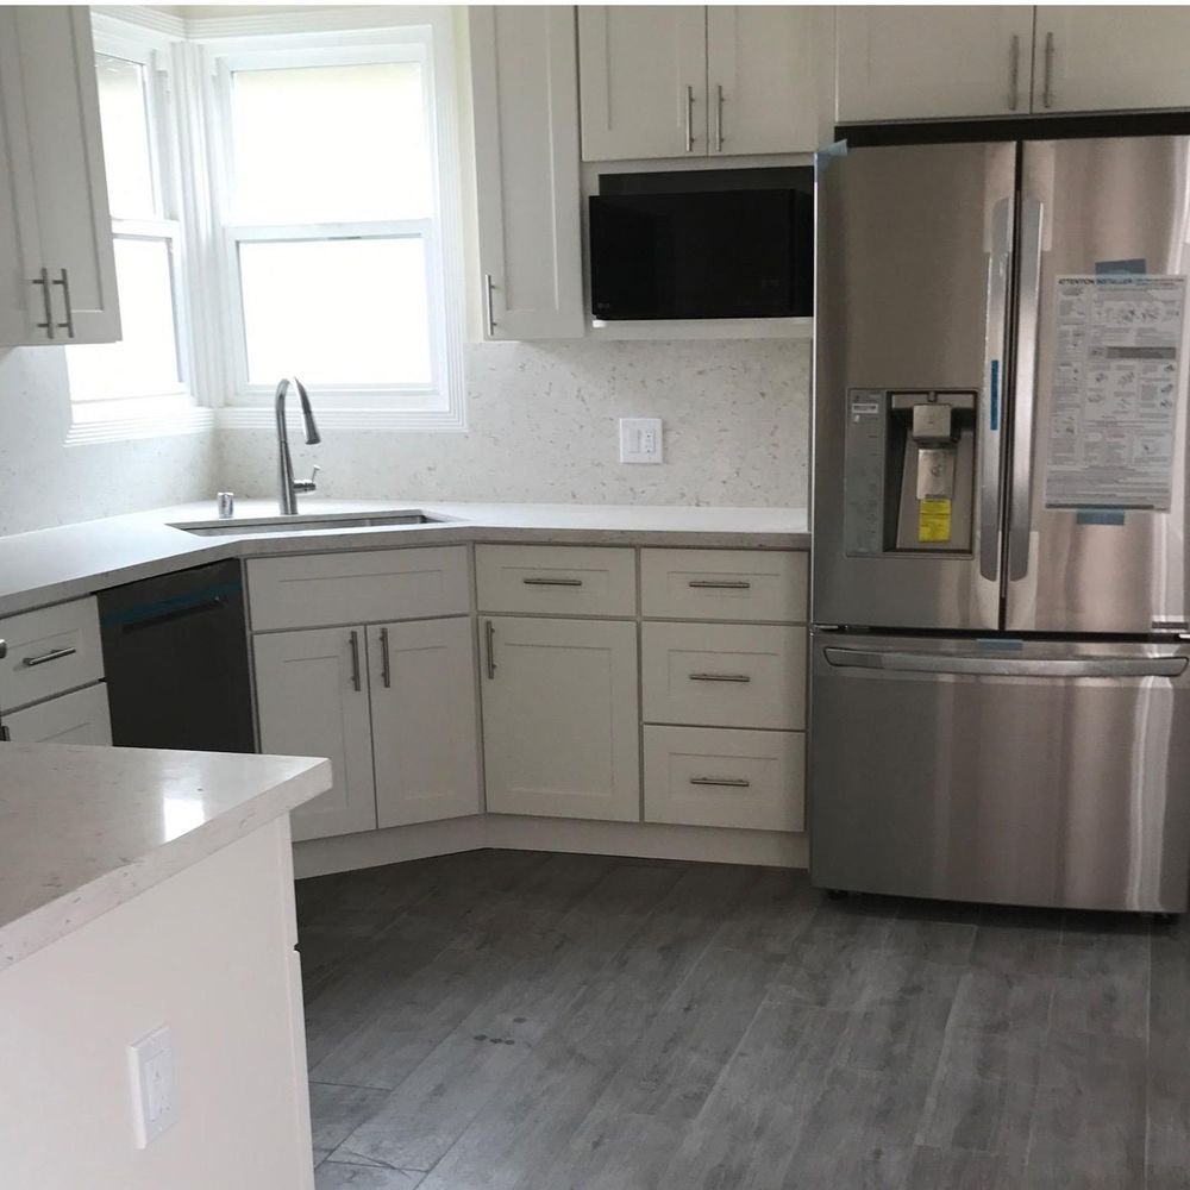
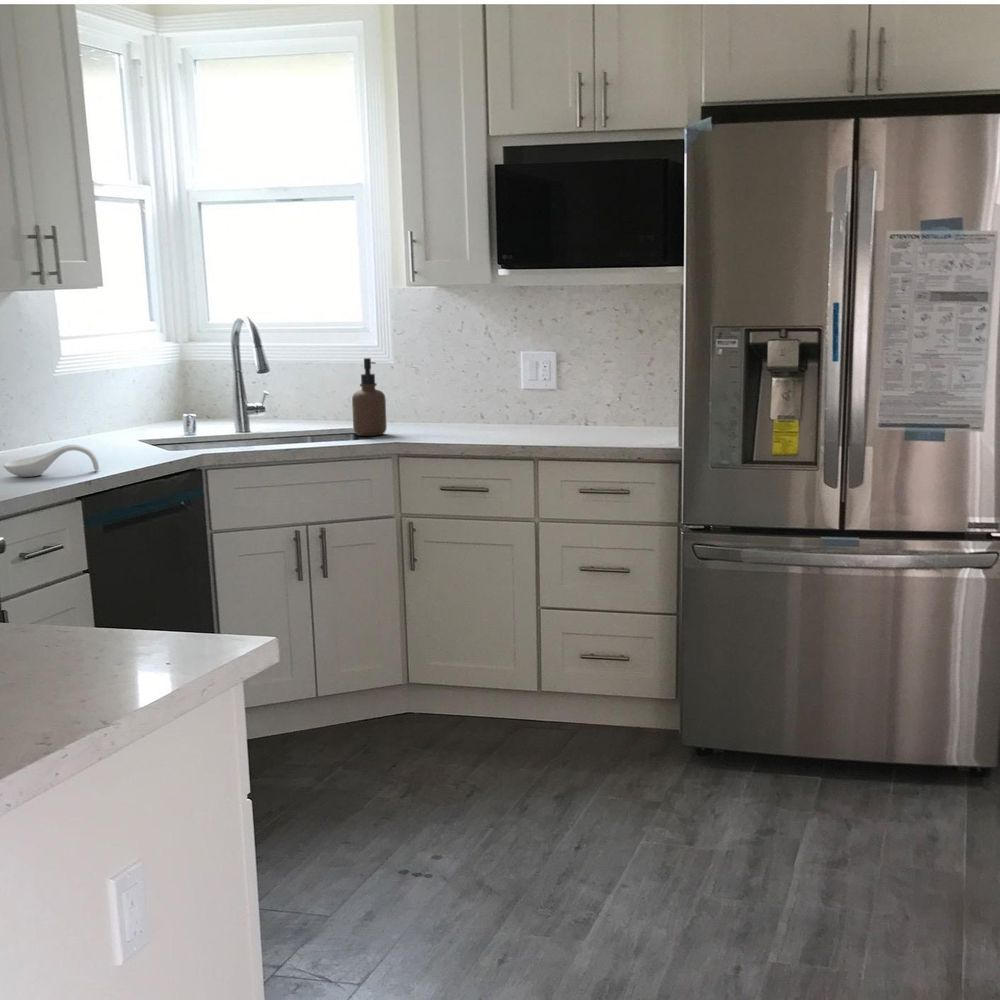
+ soap dispenser (368, 396)
+ spoon rest (51, 460)
